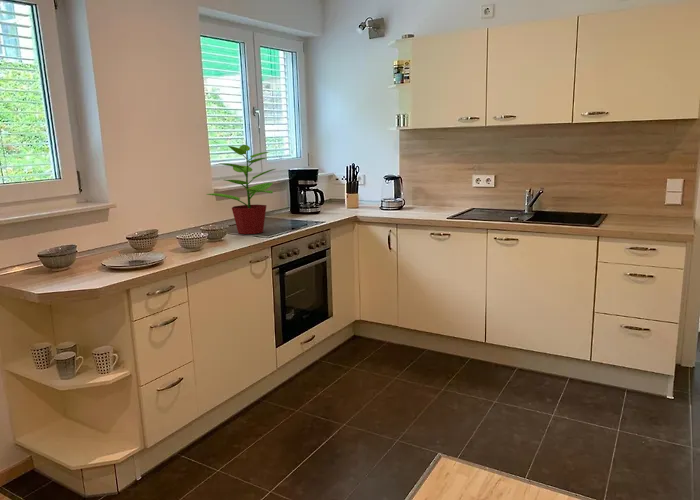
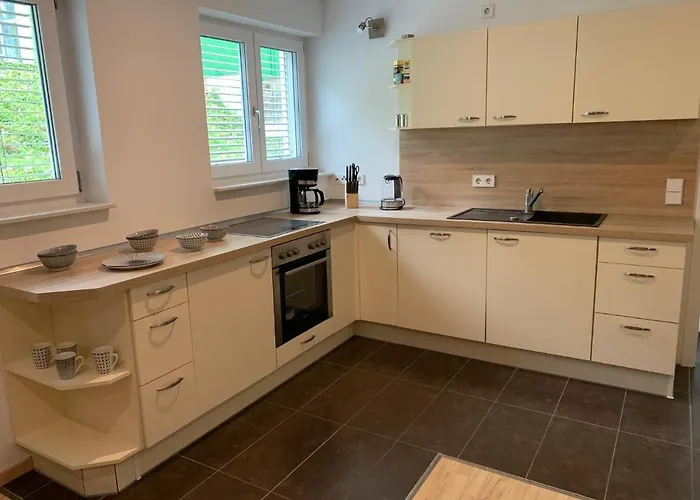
- potted plant (247, 186)
